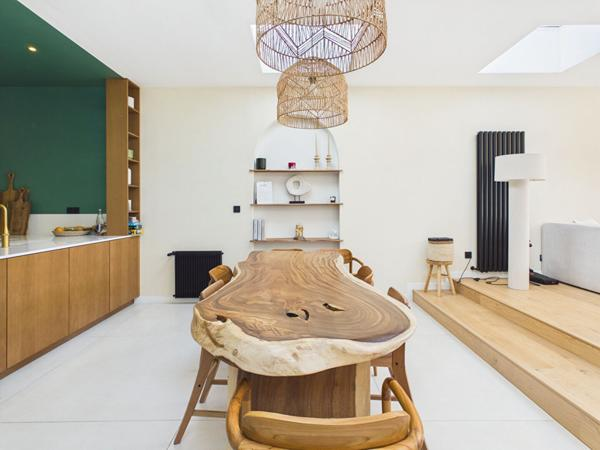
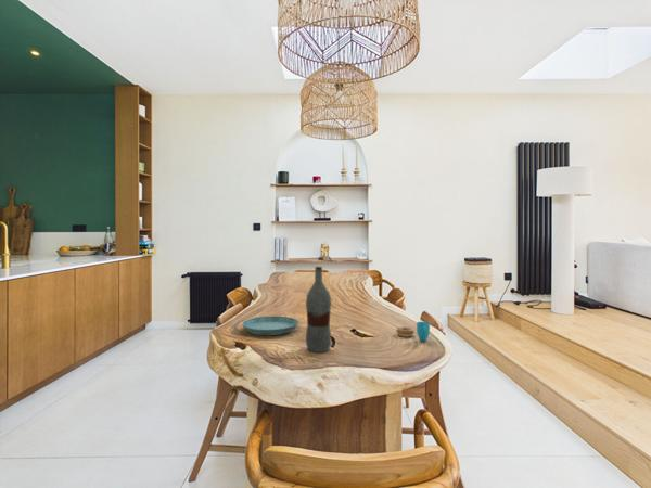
+ cup (412, 330)
+ saucer (270, 325)
+ bottle (318, 307)
